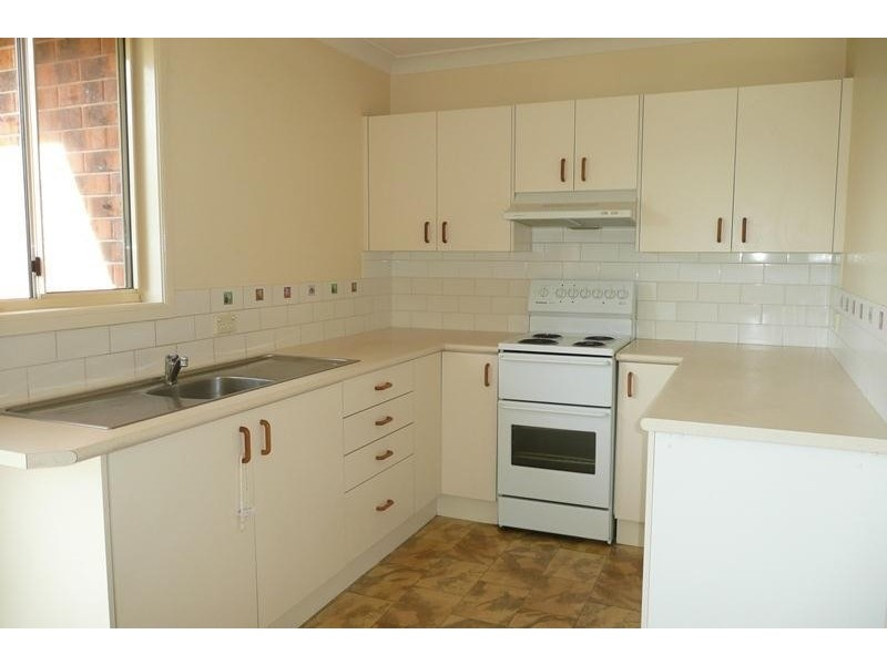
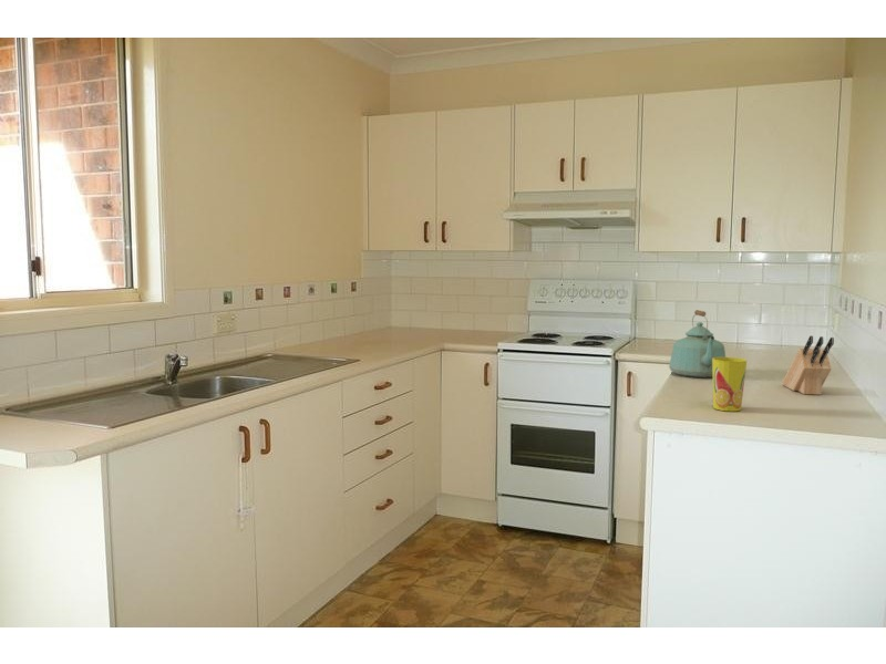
+ knife block (808, 362)
+ kettle (700, 343)
+ cup (728, 384)
